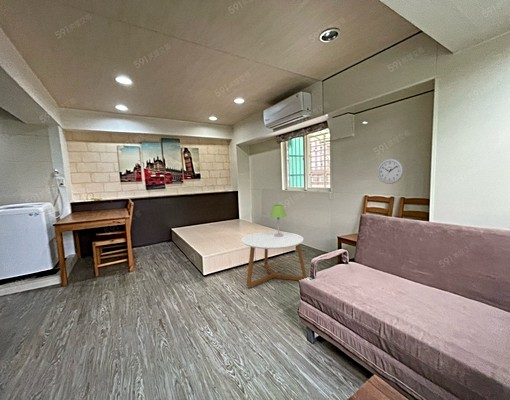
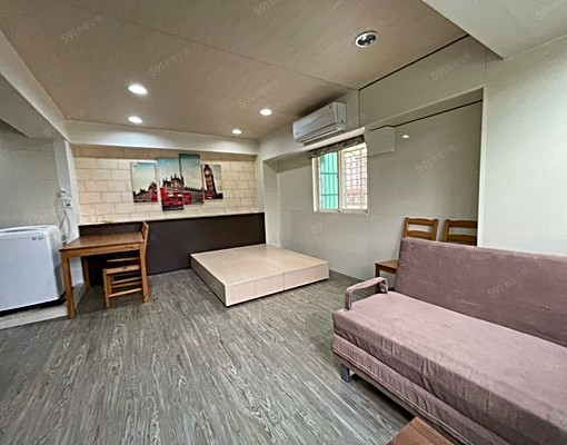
- table lamp (278, 220)
- coffee table (267, 258)
- wall clock (389, 171)
